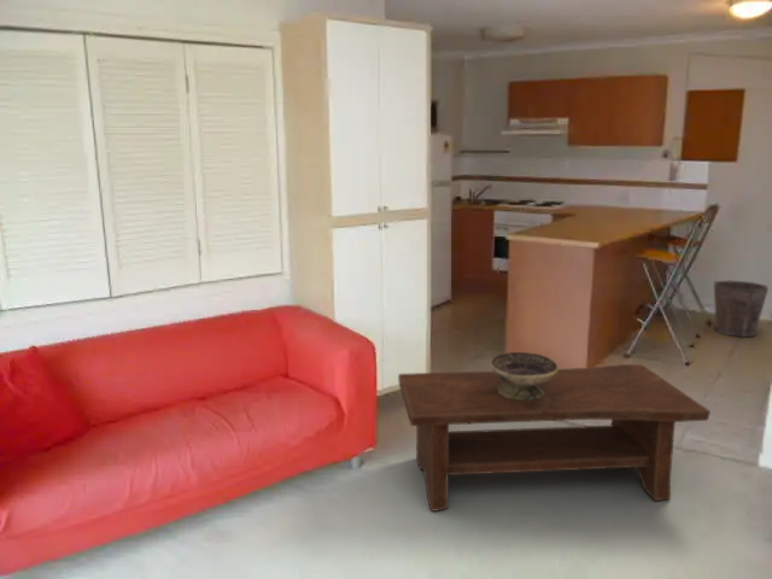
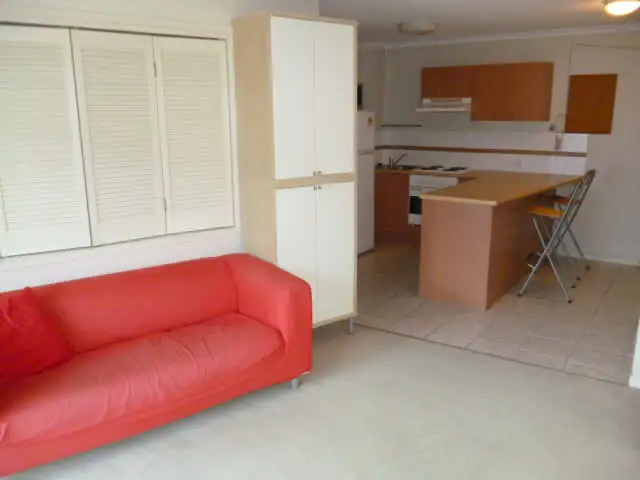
- coffee table (538, 434)
- decorative bowl (522, 376)
- waste bin (737, 309)
